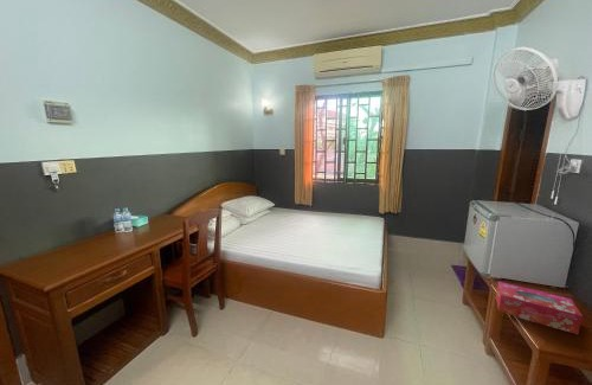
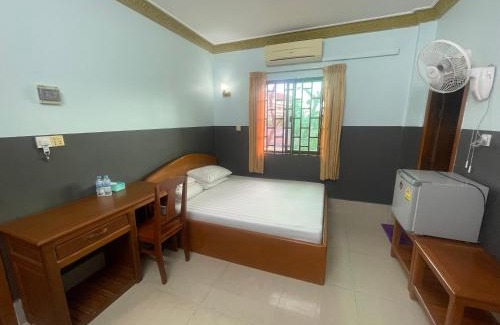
- tissue box (534, 304)
